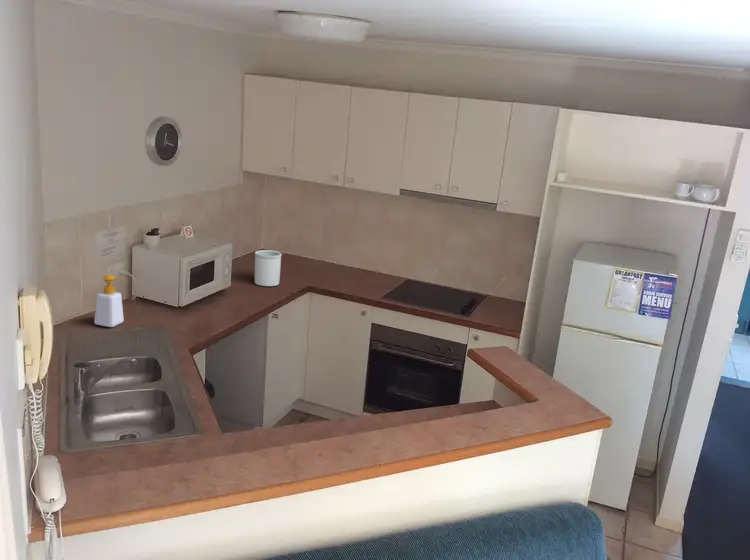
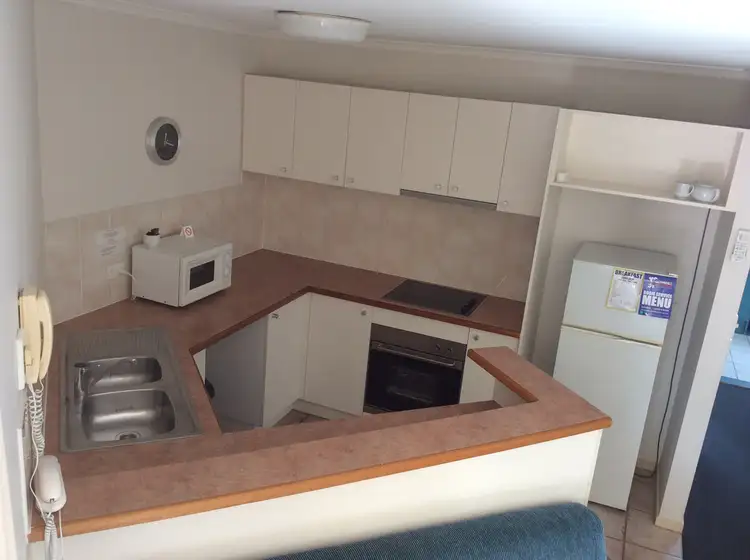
- soap bottle (113, 300)
- utensil holder (267, 268)
